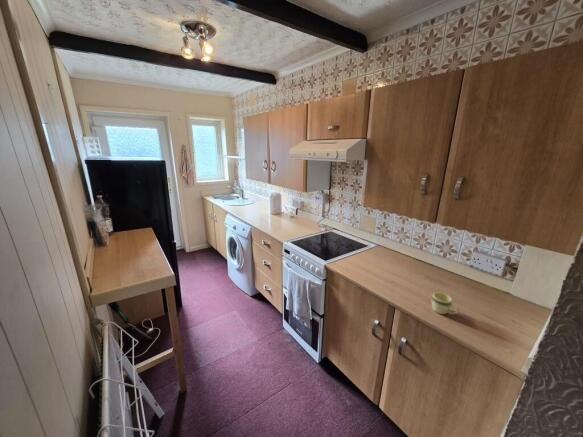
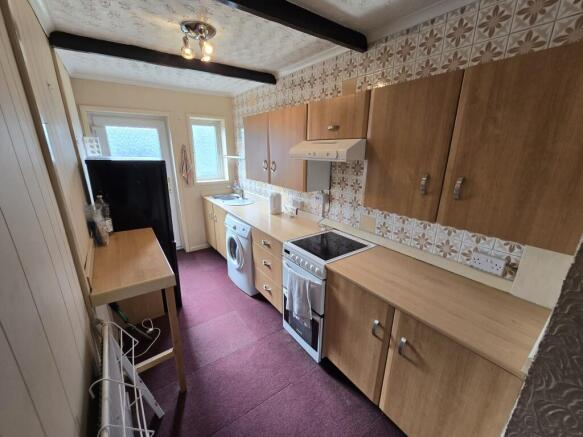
- mug (444, 305)
